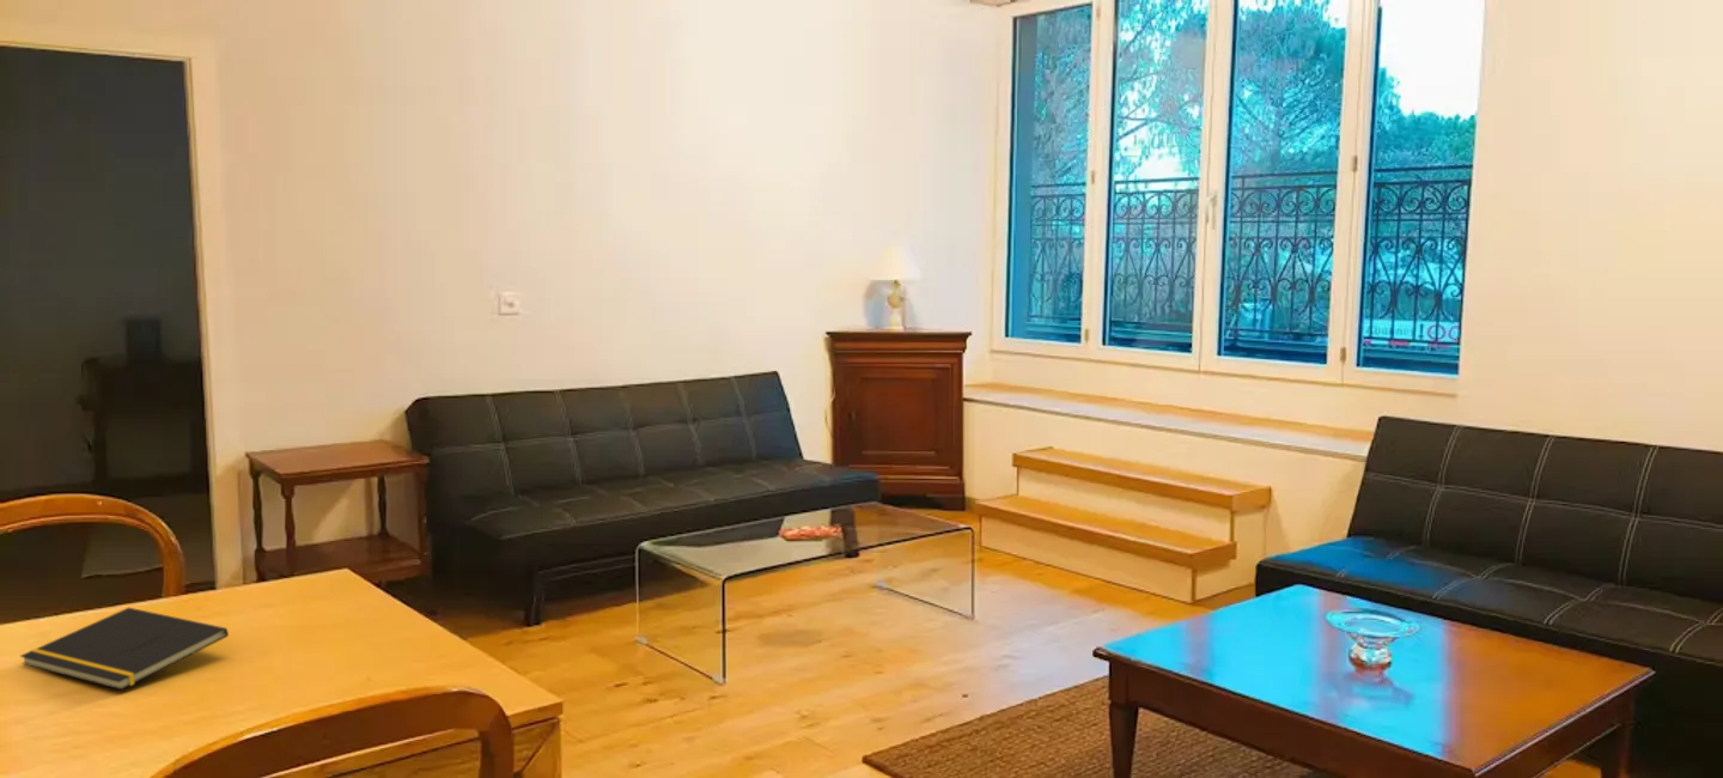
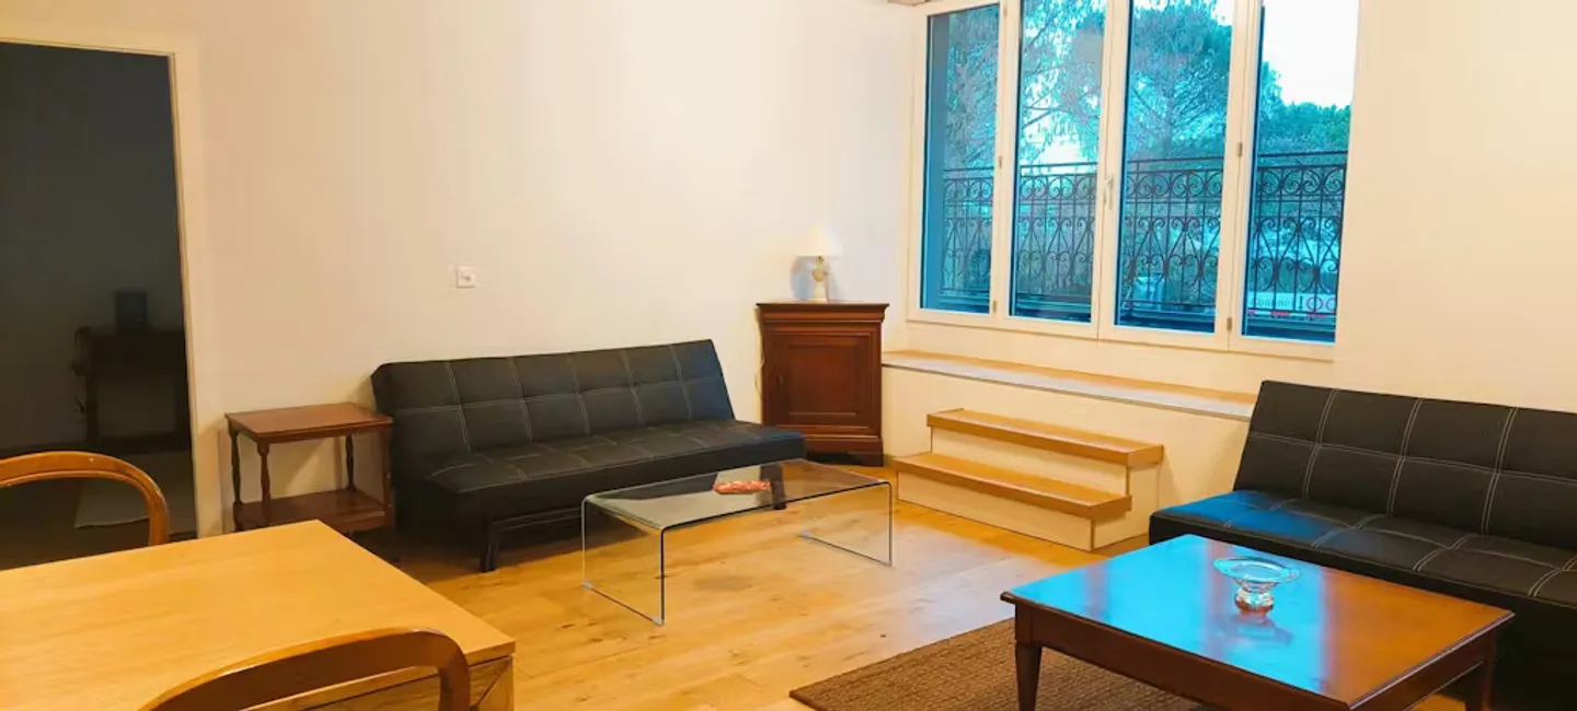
- notepad (124, 645)
